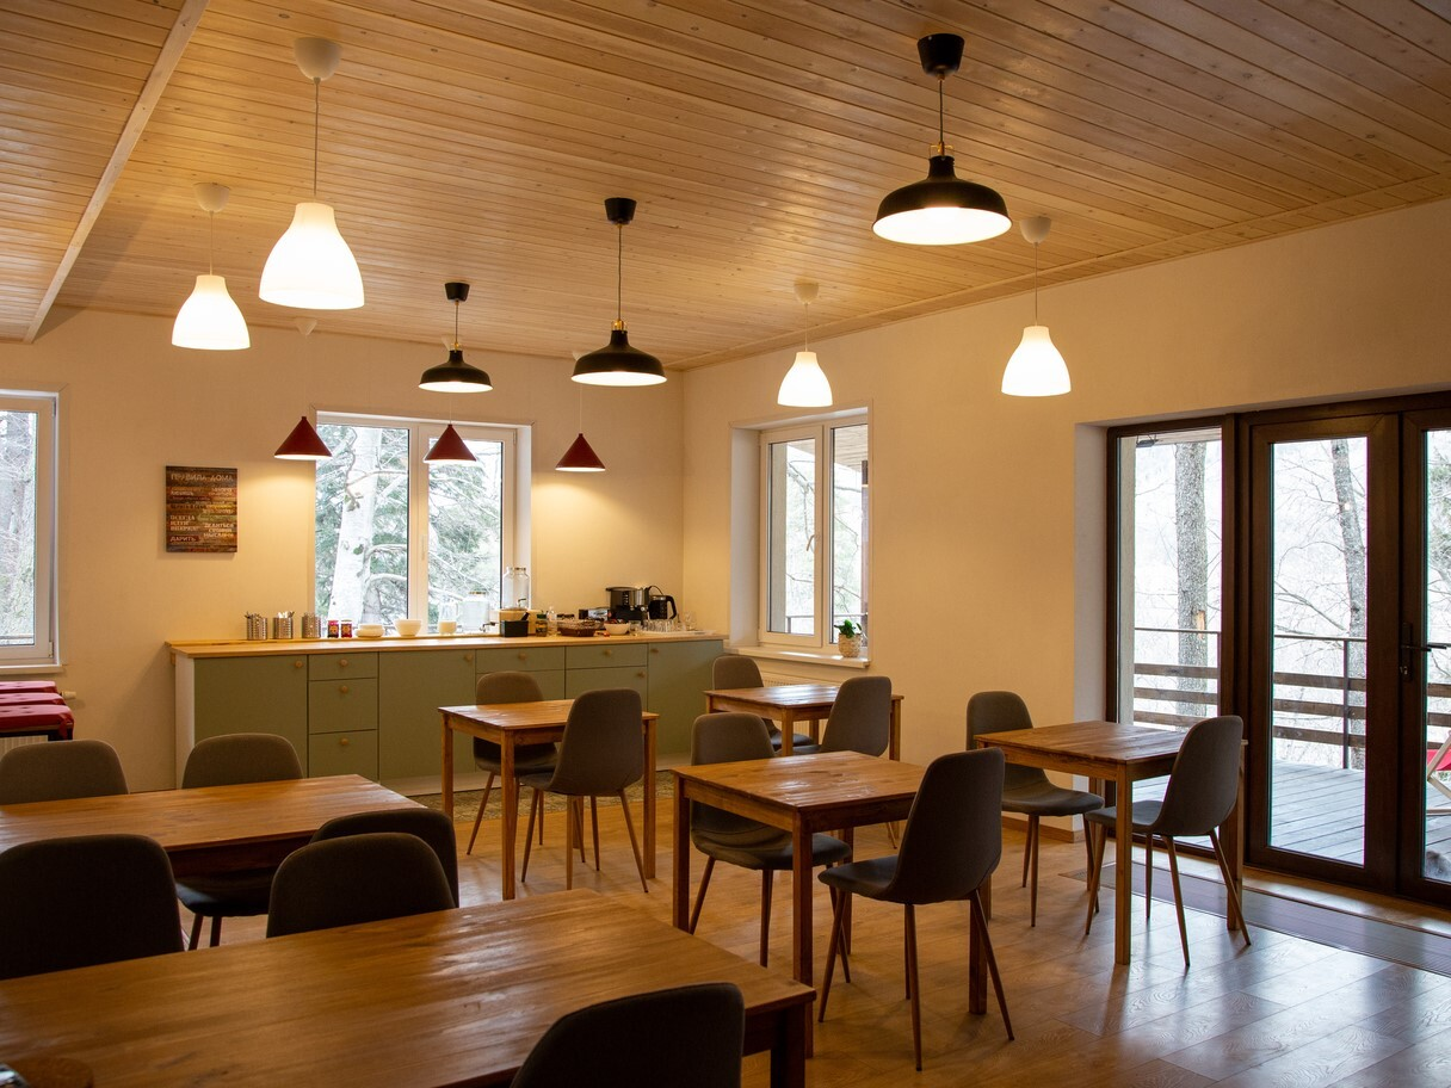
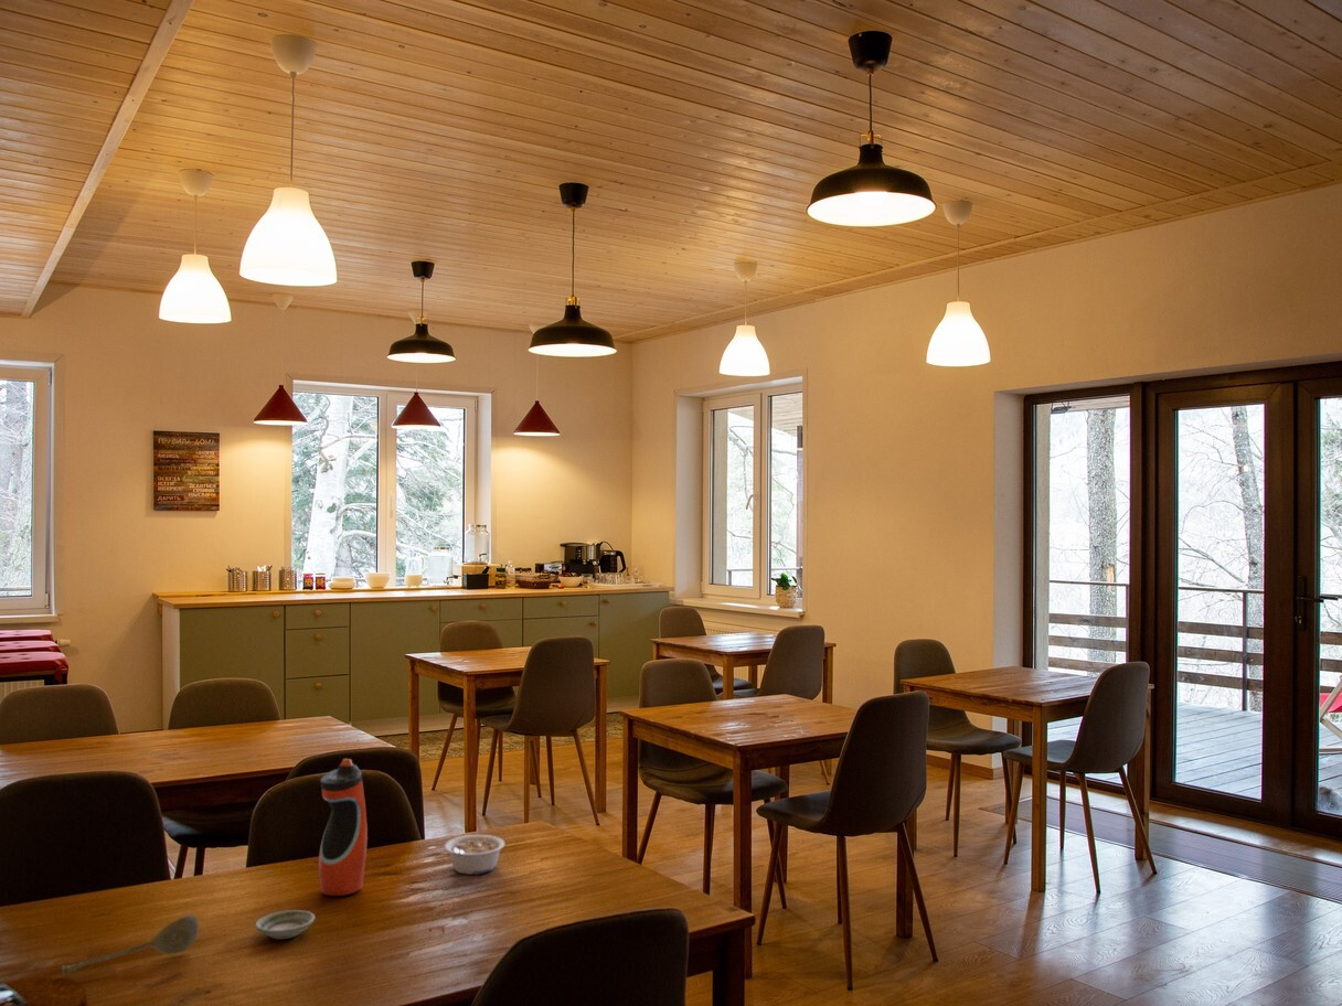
+ saucer (285, 927)
+ soupspoon (135, 946)
+ legume (475, 854)
+ water bottle (342, 825)
